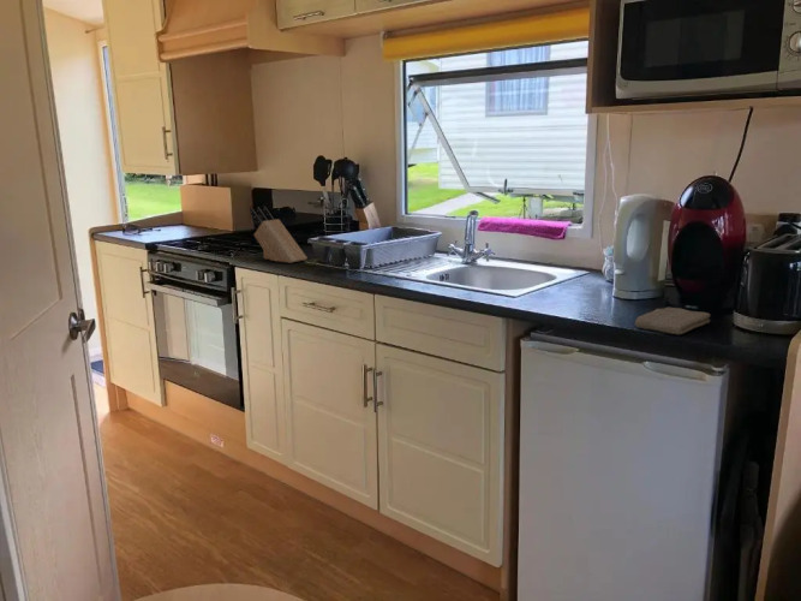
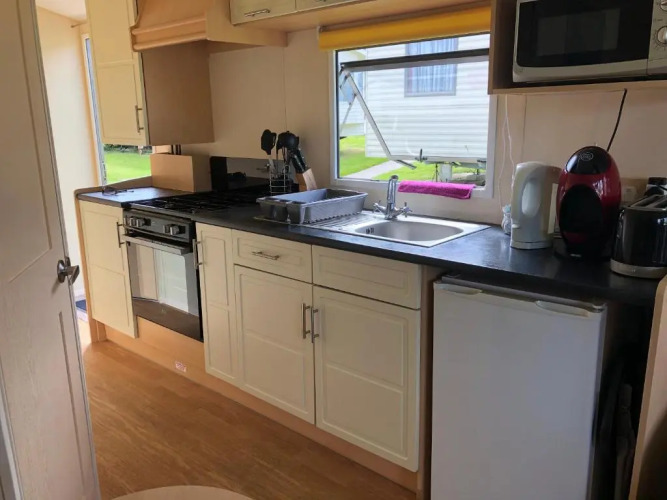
- washcloth (673, 319)
- knife block (276, 233)
